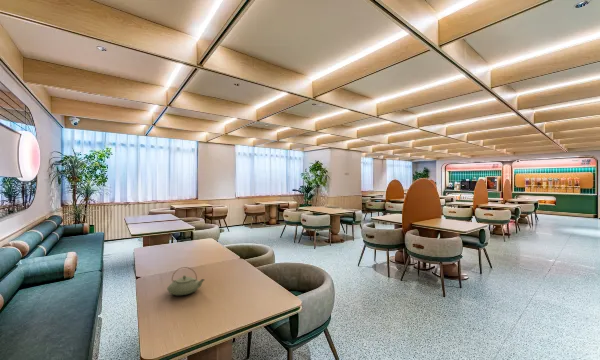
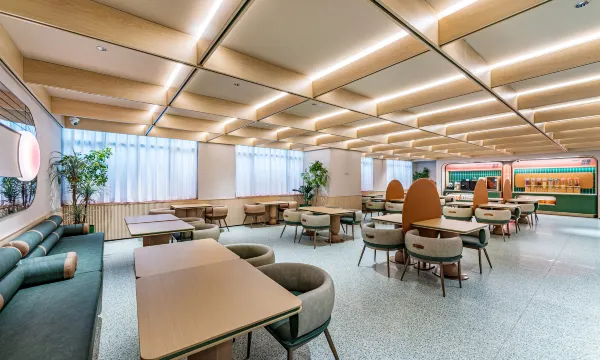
- teapot (186, 279)
